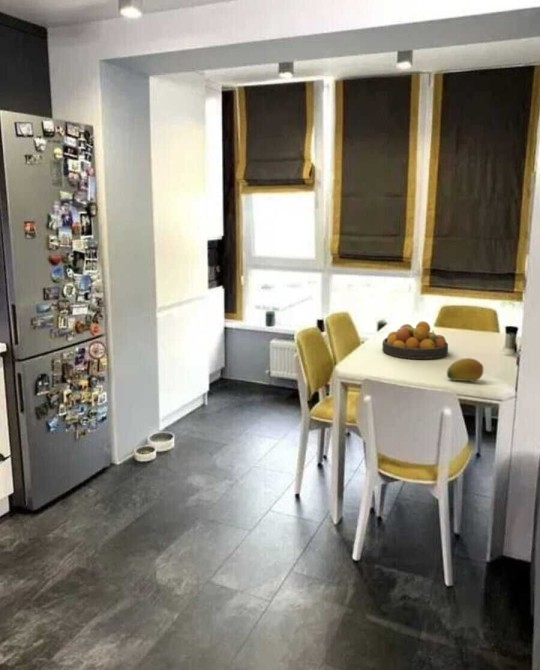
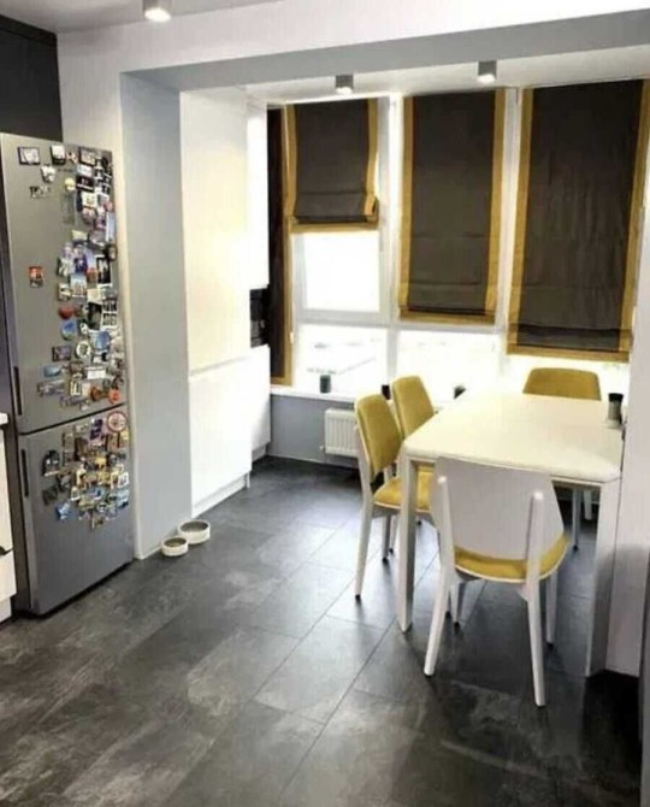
- fruit (465, 369)
- fruit bowl (415, 337)
